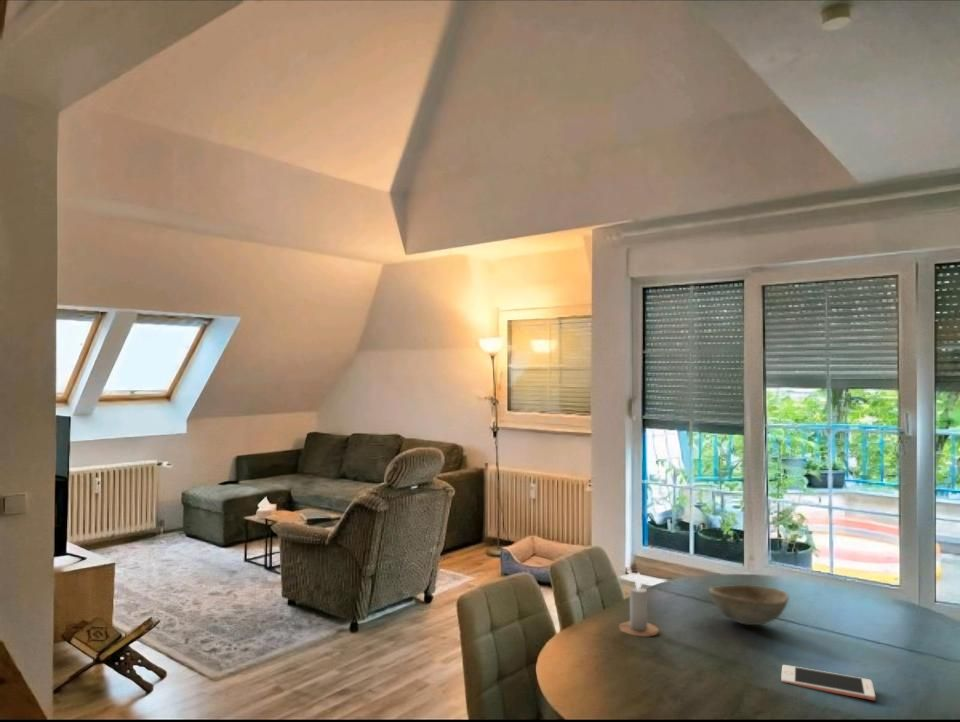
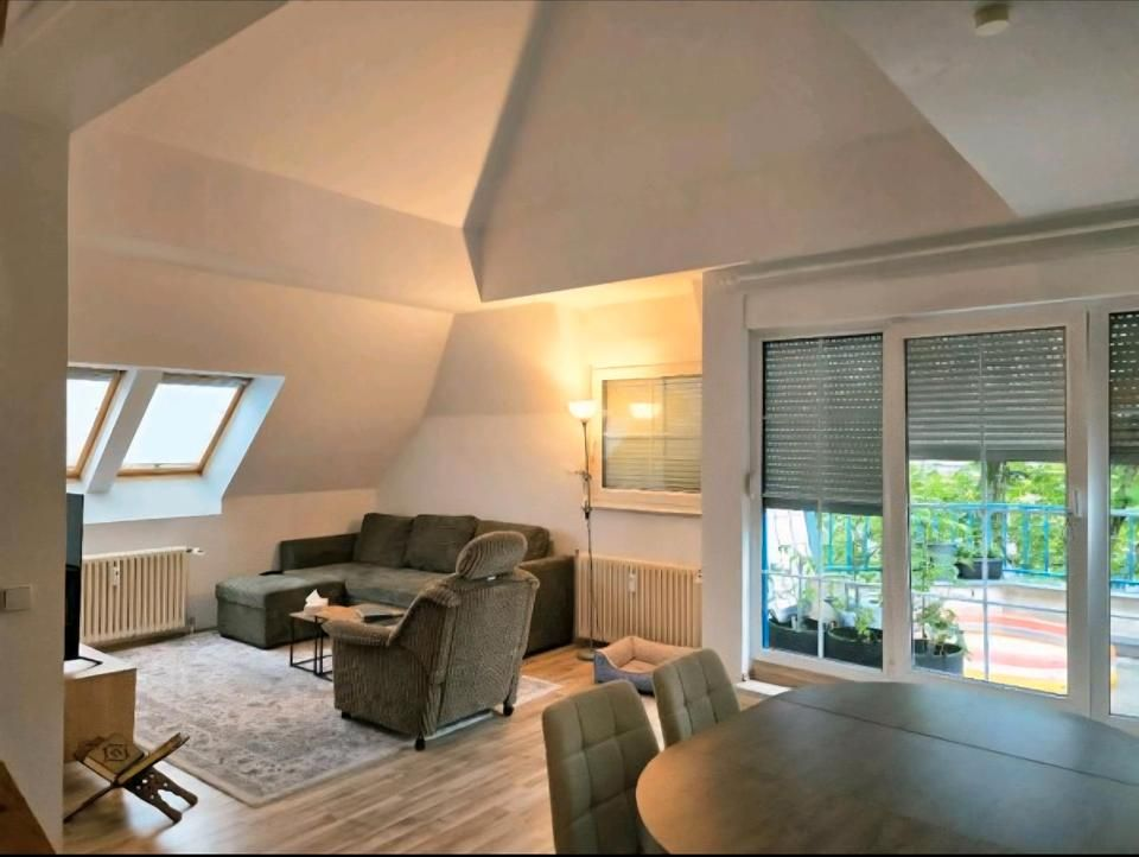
- cell phone (826, 681)
- candle (638, 600)
- bowl (748, 605)
